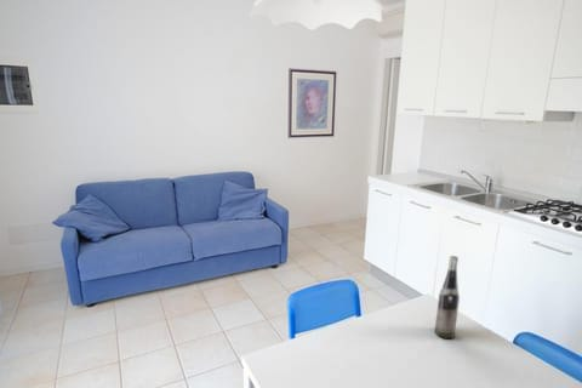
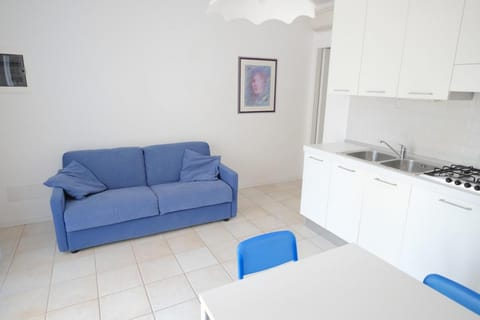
- wine bottle (449, 296)
